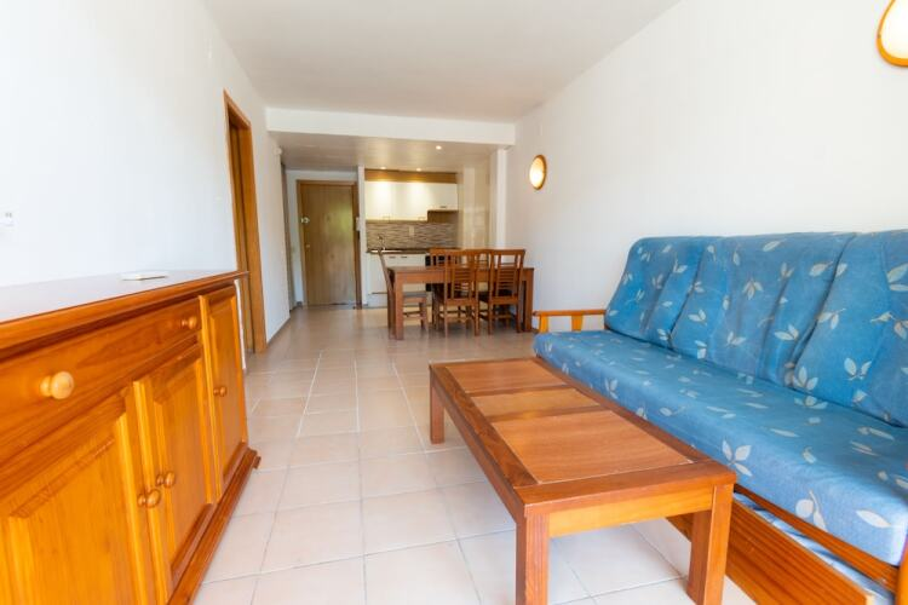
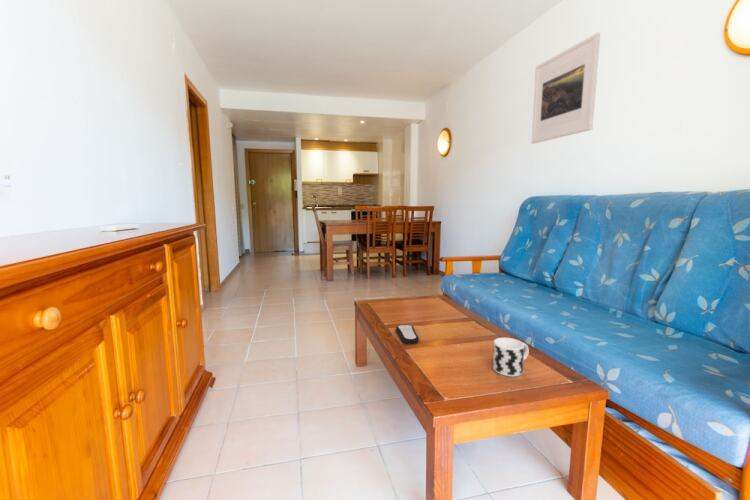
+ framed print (561, 95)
+ remote control (407, 333)
+ cup (512, 355)
